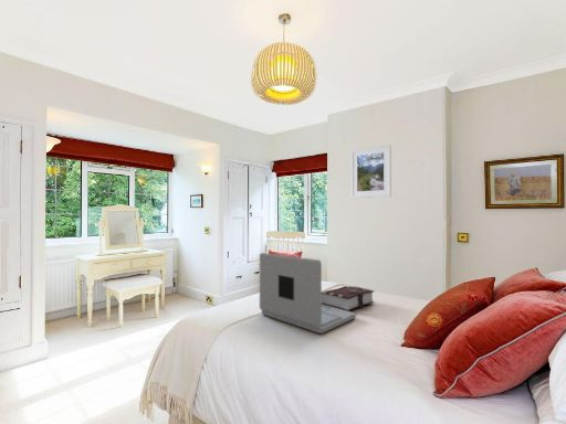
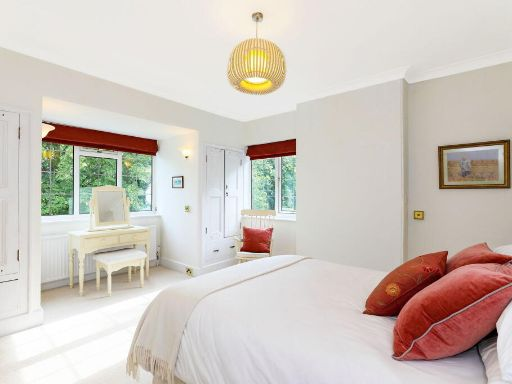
- book (346, 296)
- laptop (306, 285)
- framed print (370, 172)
